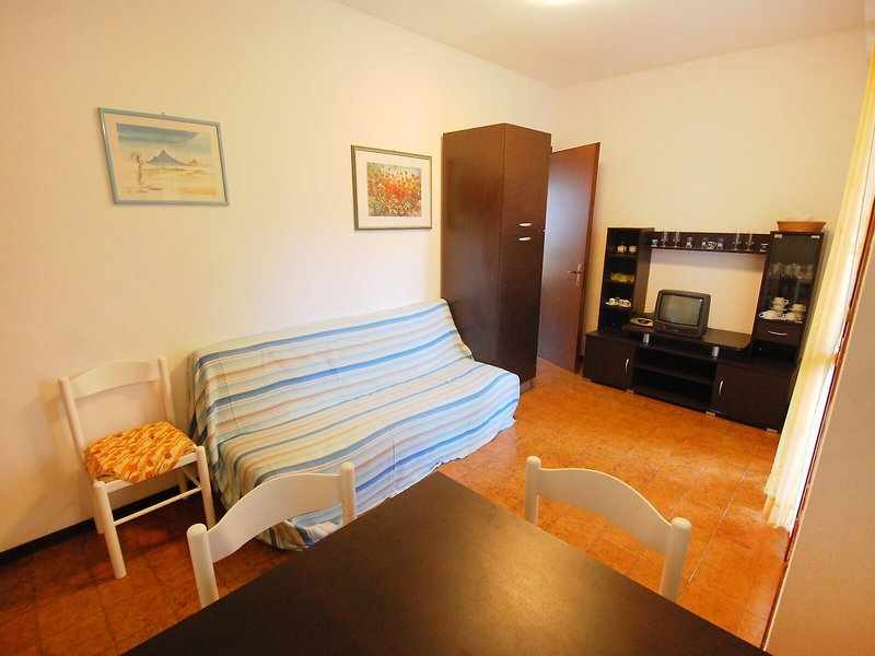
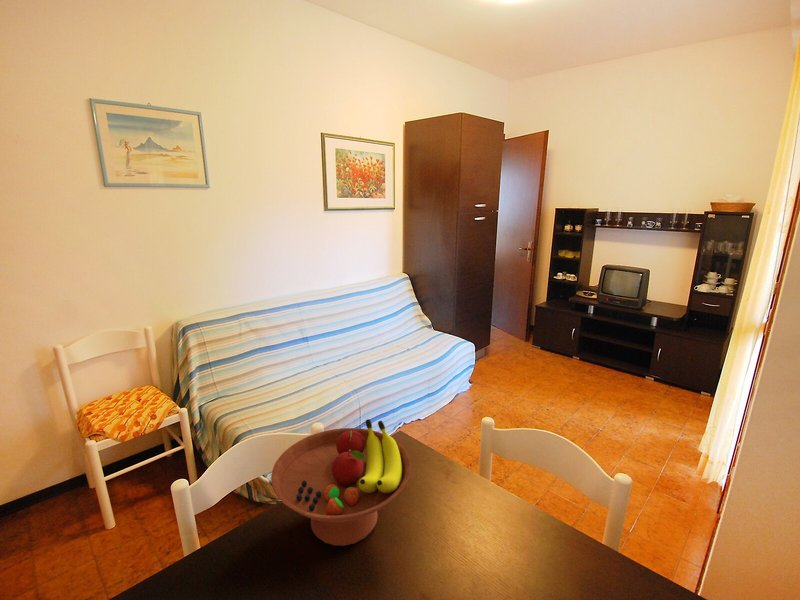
+ fruit bowl (343, 482)
